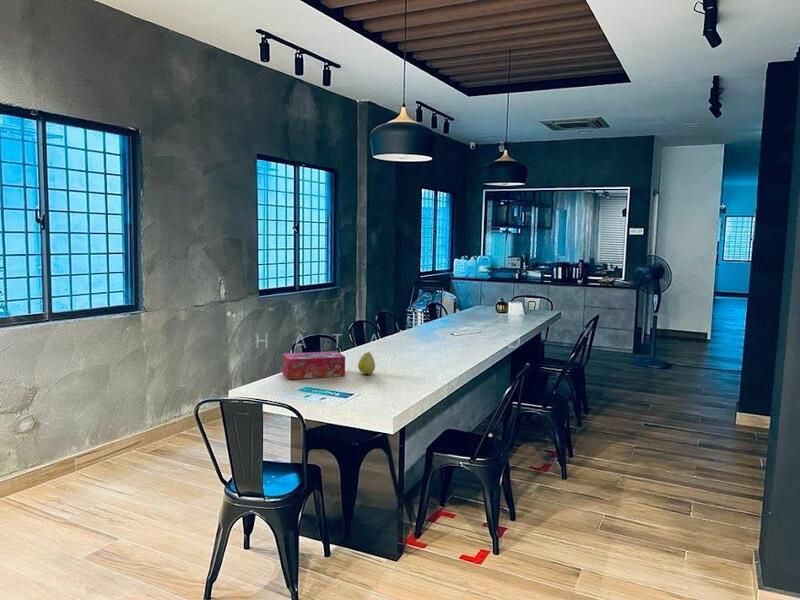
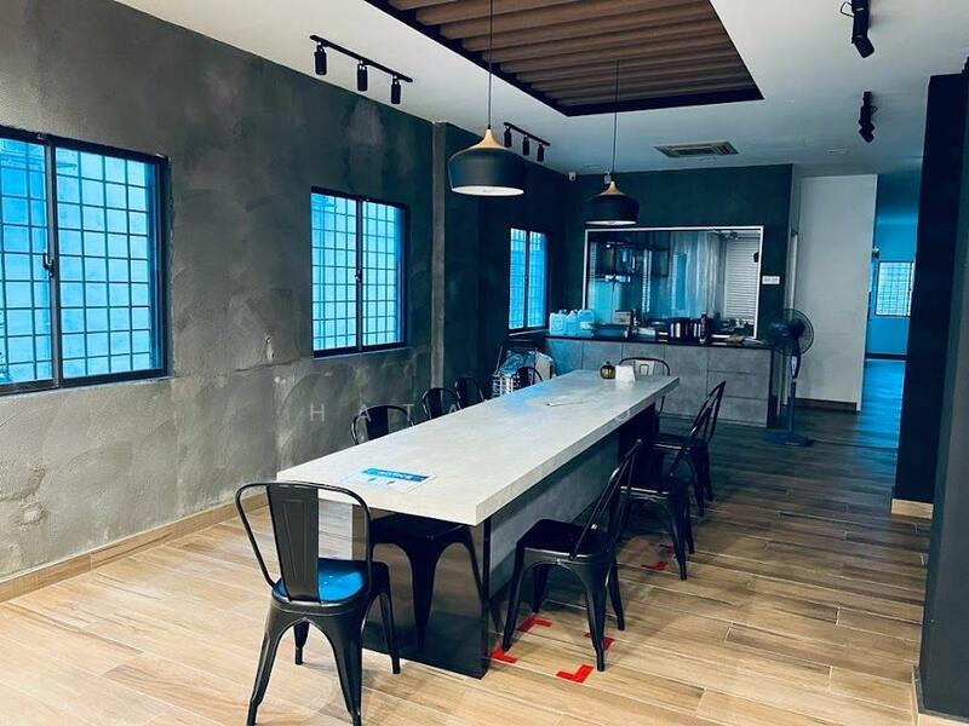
- fruit (366, 362)
- tissue box (313, 364)
